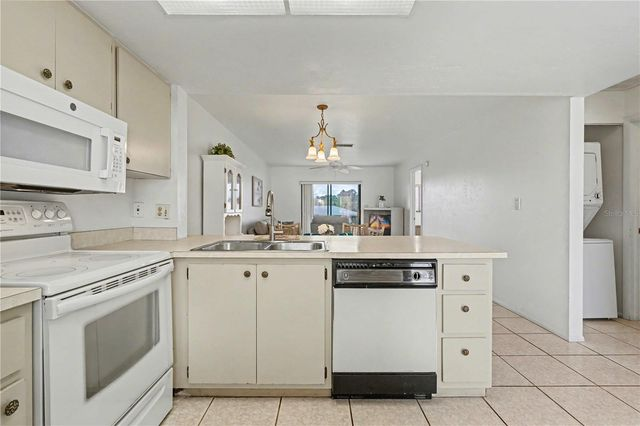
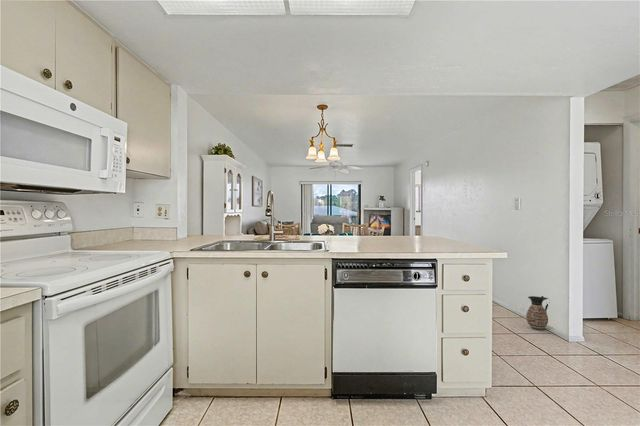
+ ceramic jug (537, 312)
